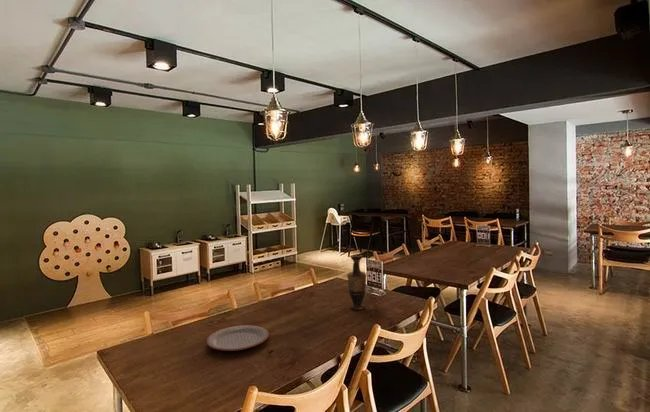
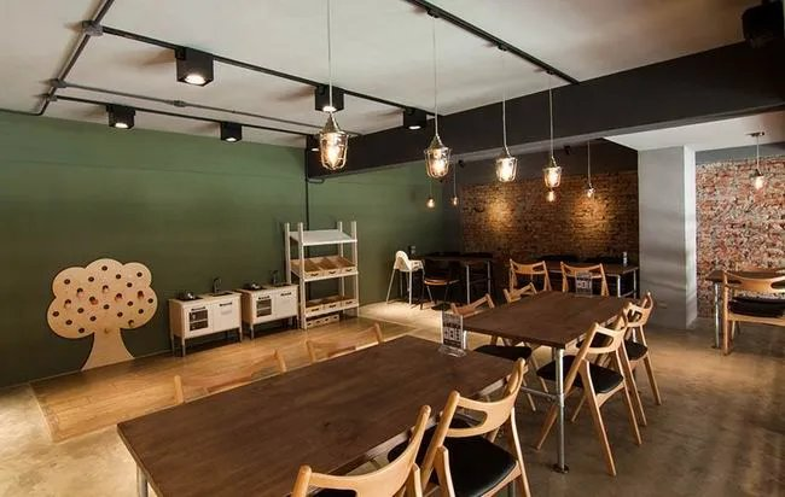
- vase (356, 281)
- plate (238, 338)
